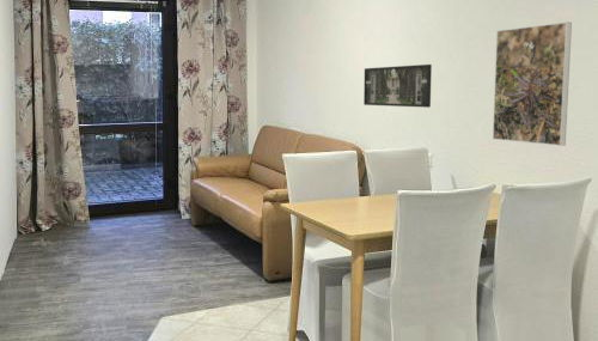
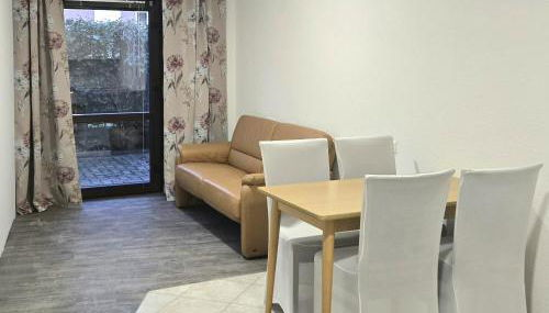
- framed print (529, 85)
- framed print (395, 86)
